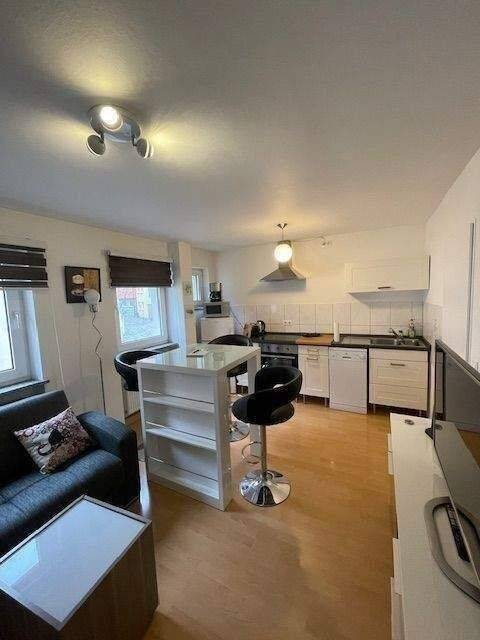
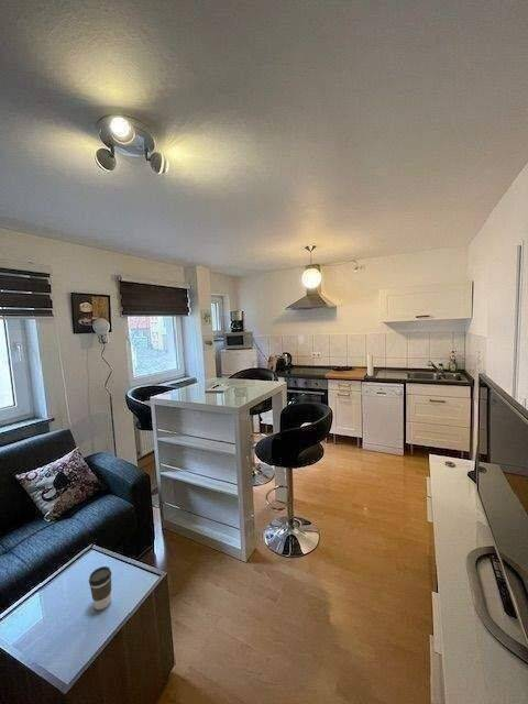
+ coffee cup (101, 587)
